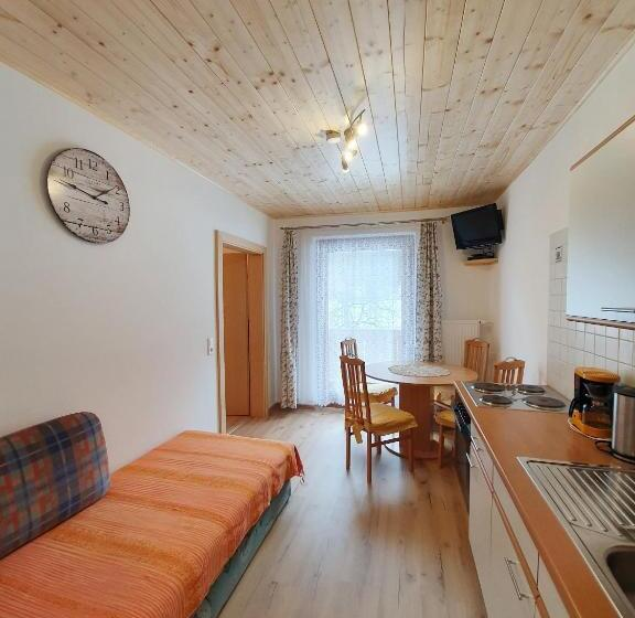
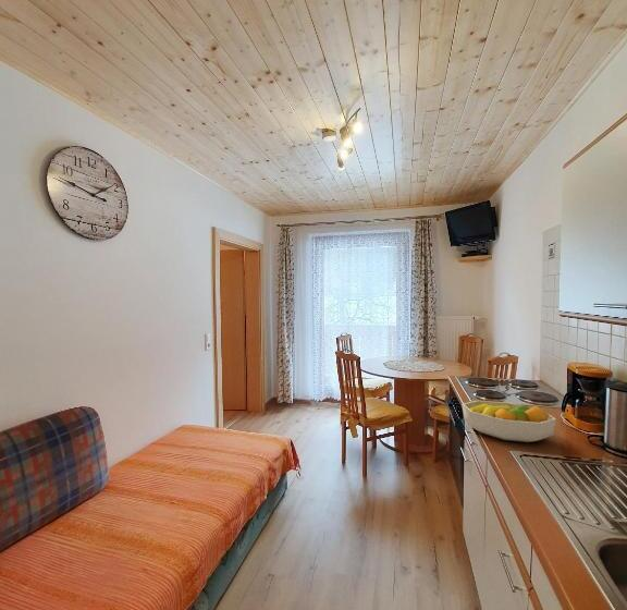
+ fruit bowl (505, 416)
